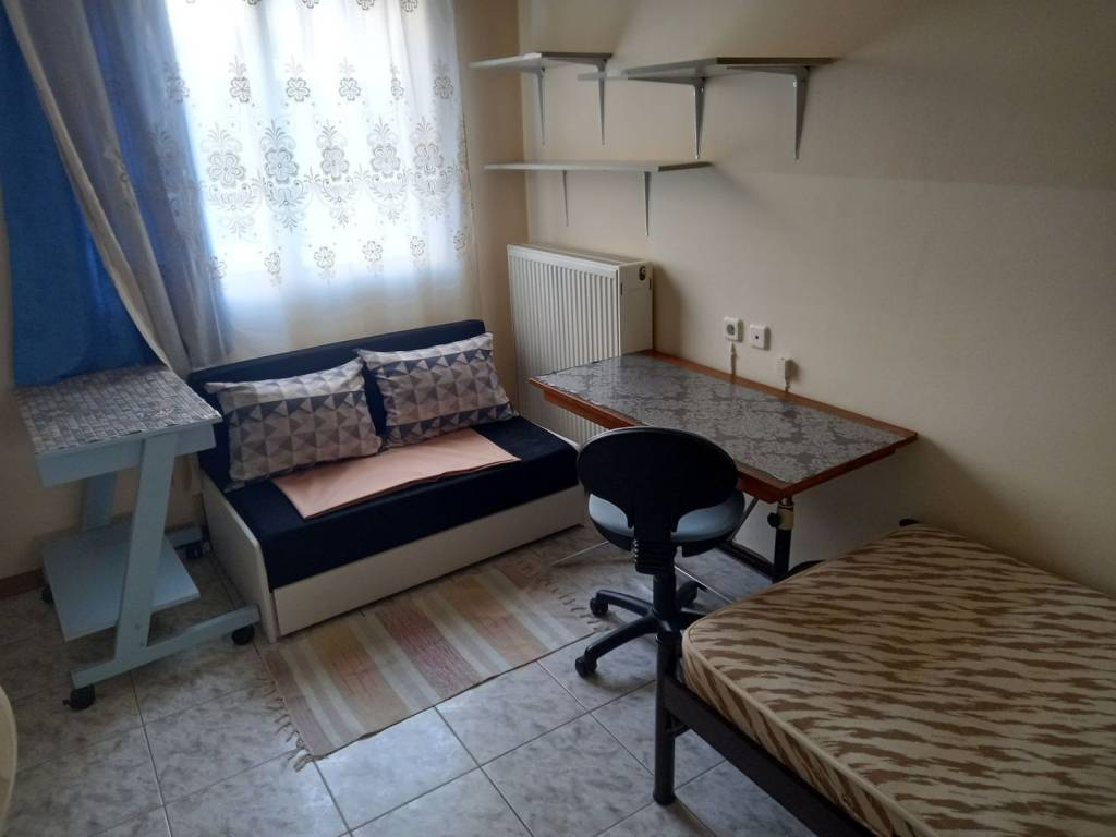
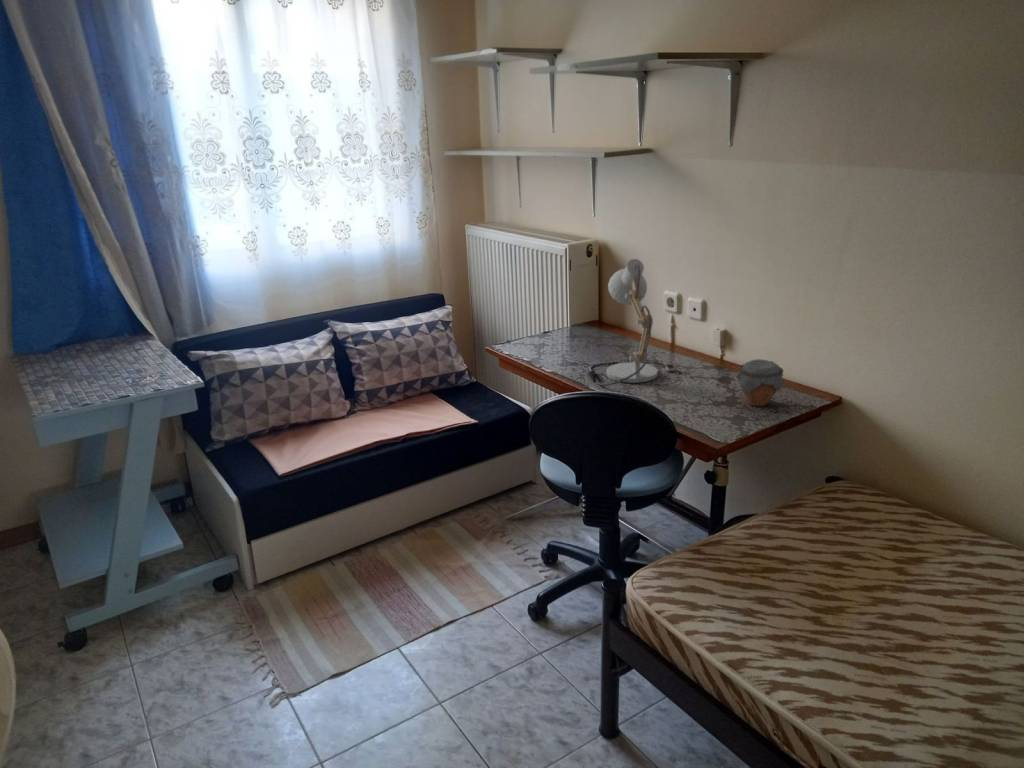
+ desk lamp (636, 320)
+ jar (759, 383)
